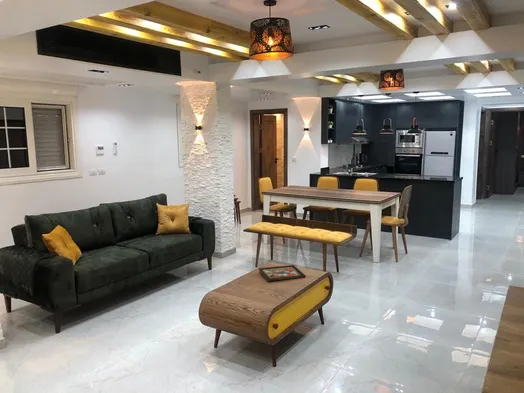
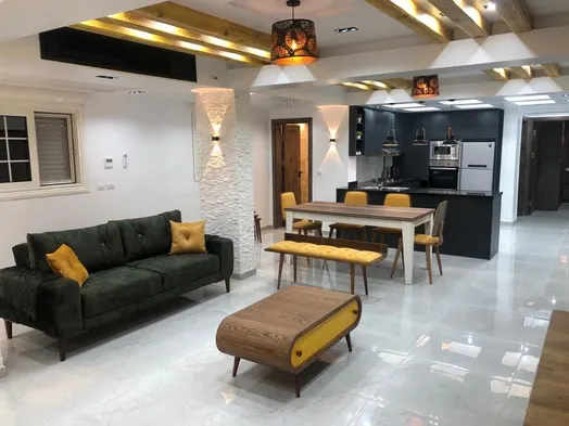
- decorative tray (281, 272)
